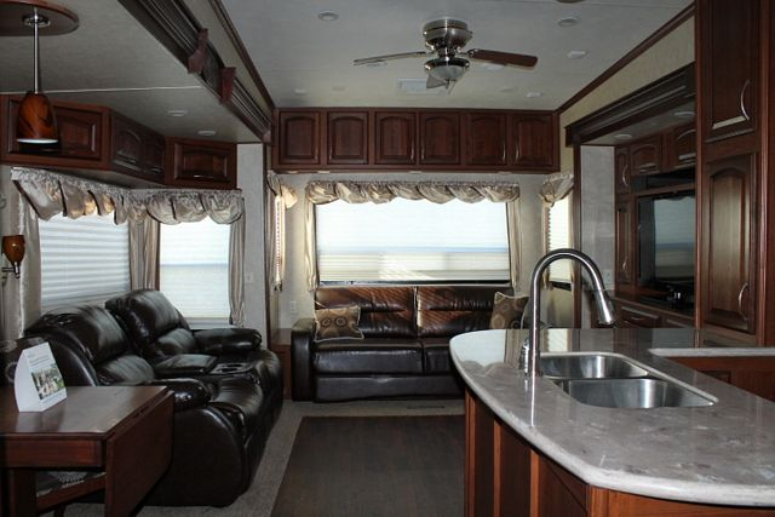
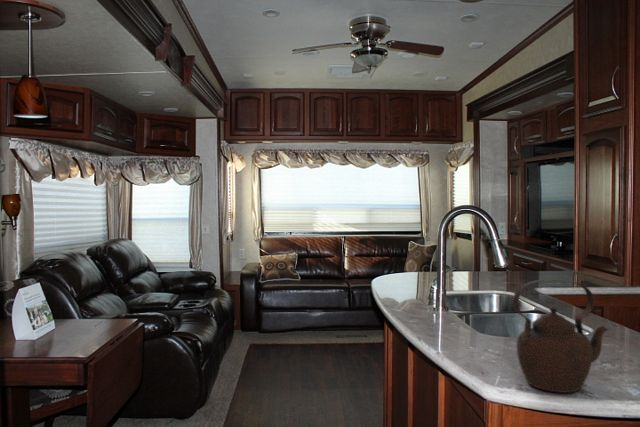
+ teapot (562, 331)
